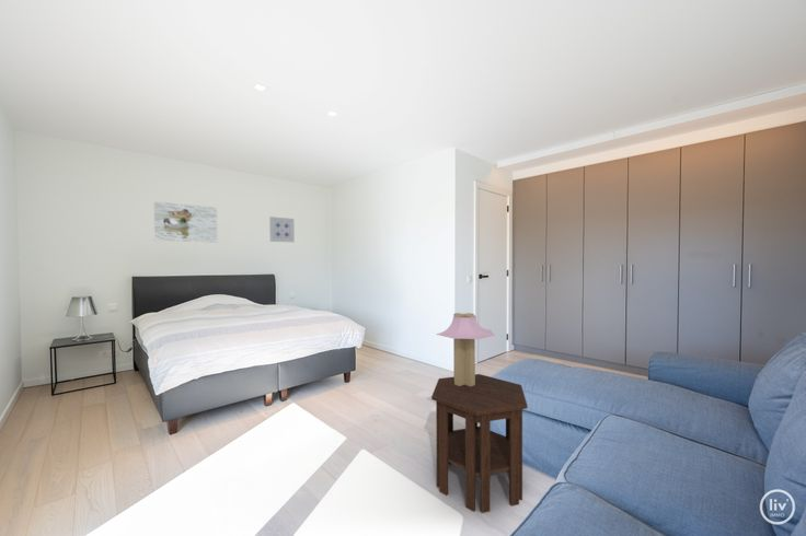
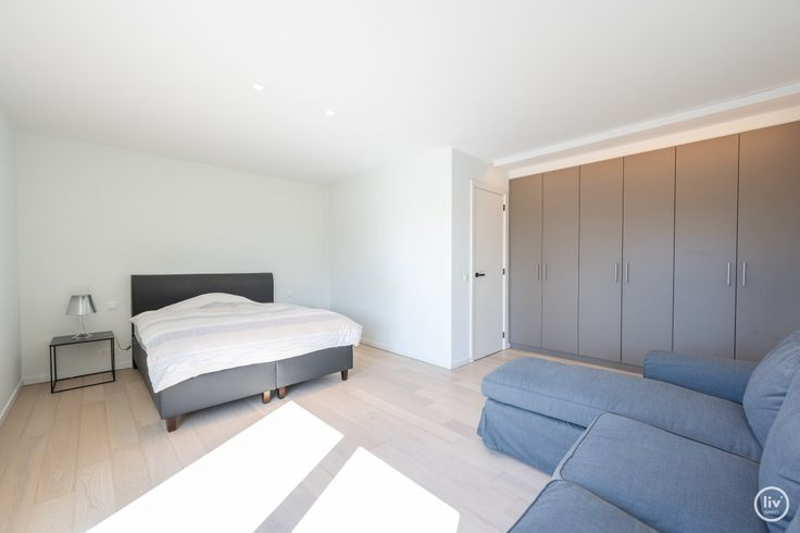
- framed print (187, 223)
- wall art (281, 230)
- table lamp (470, 349)
- side table (477, 435)
